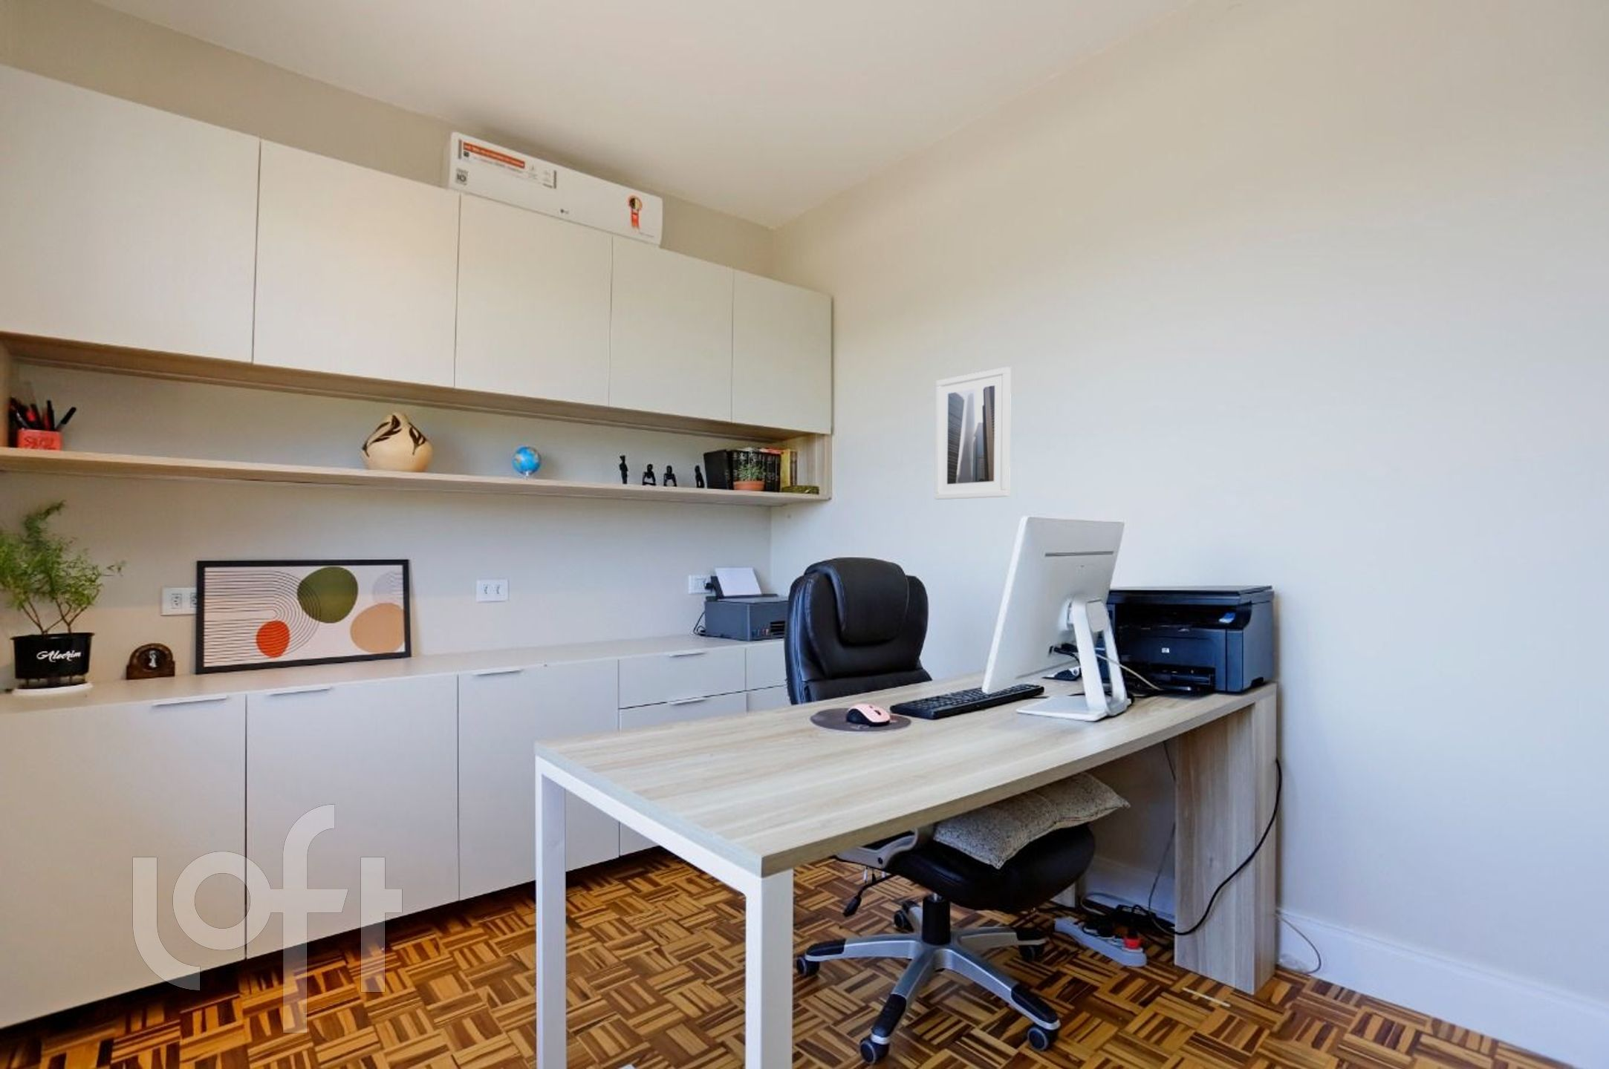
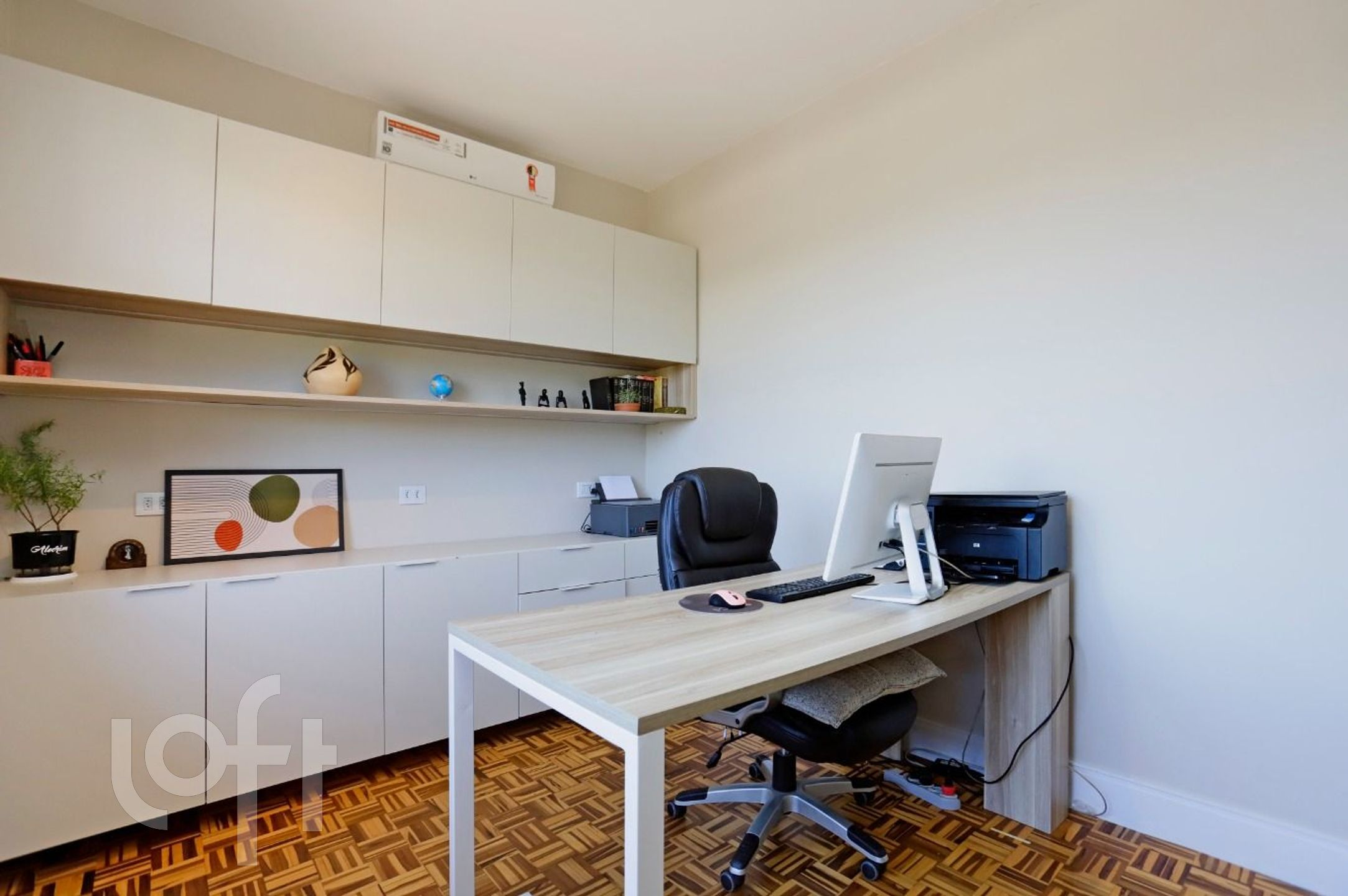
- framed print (970, 435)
